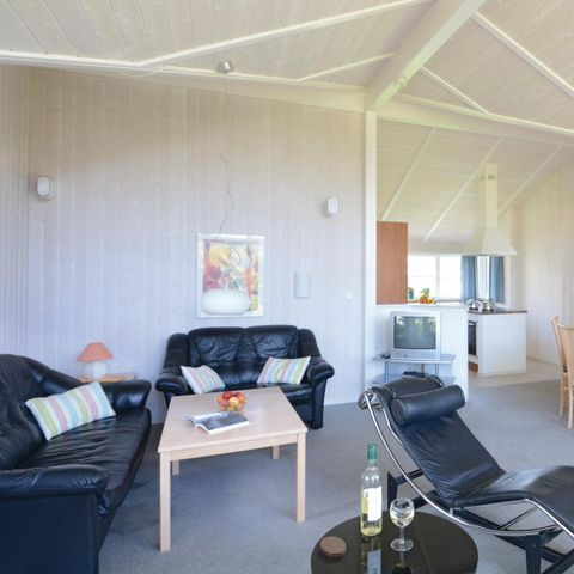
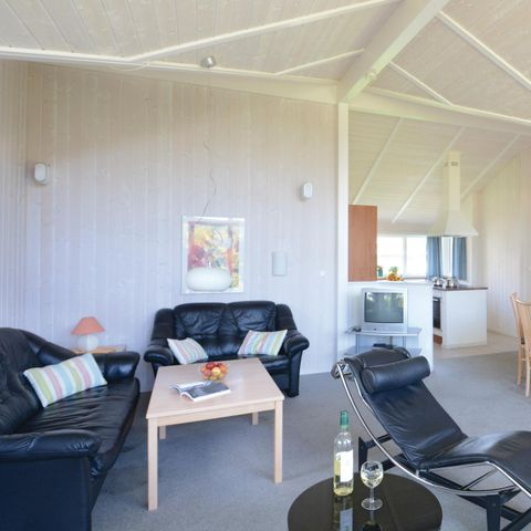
- coaster (332, 545)
